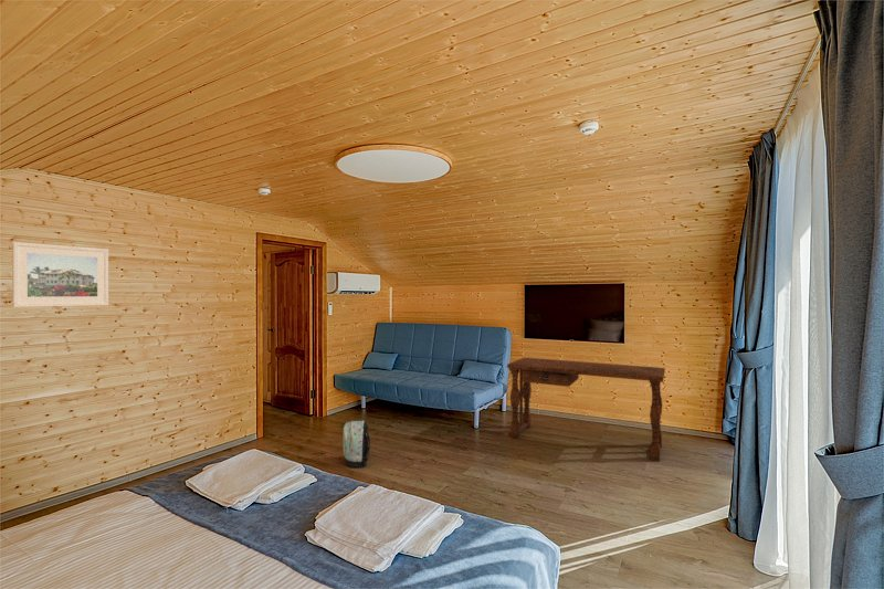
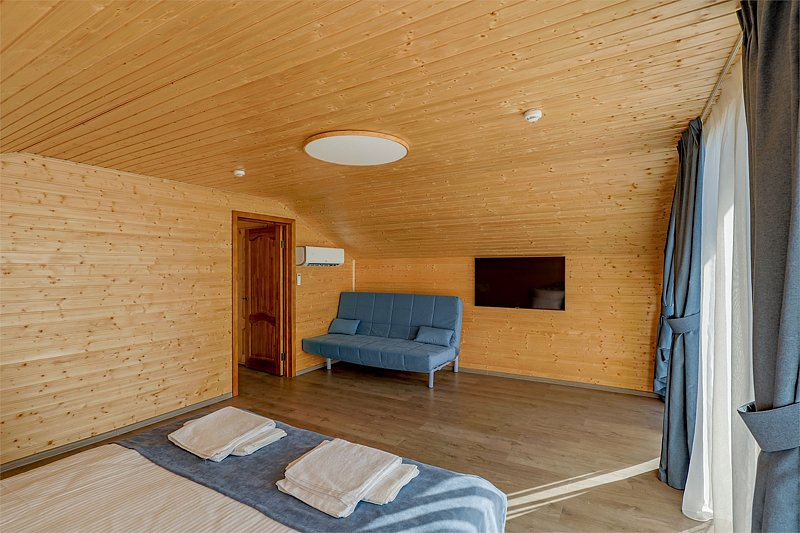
- backpack (356, 441)
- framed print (63, 275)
- desk (571, 383)
